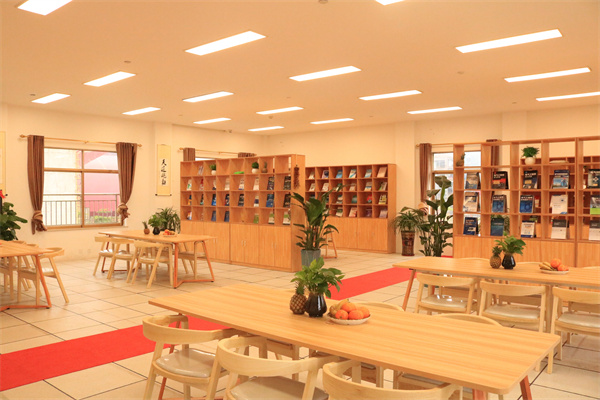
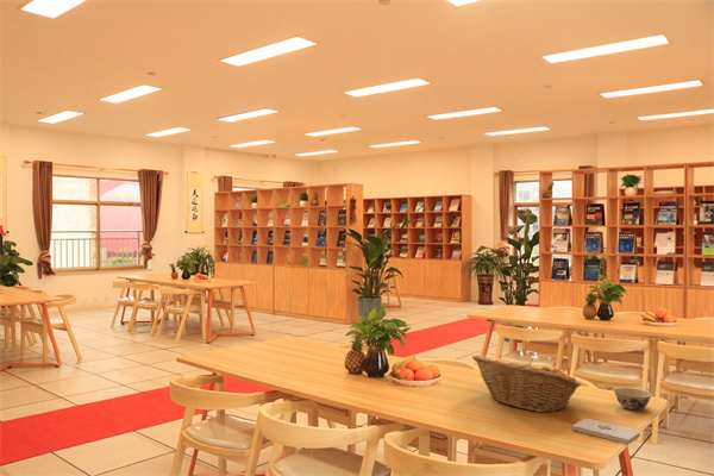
+ fruit basket (524, 378)
+ notepad (606, 430)
+ chinaware (632, 400)
